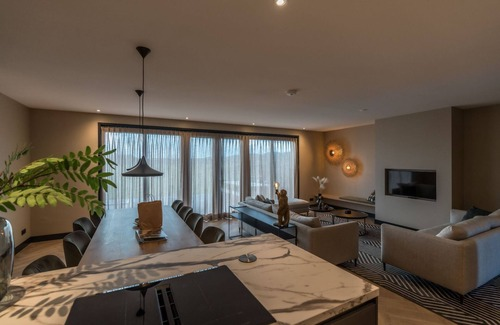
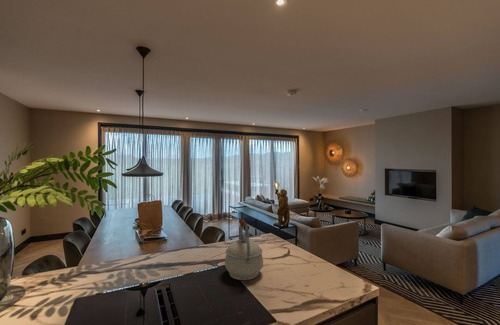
+ kettle (243, 246)
